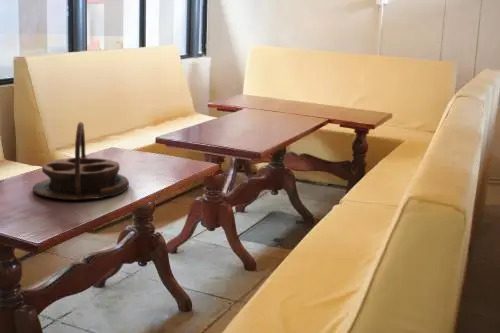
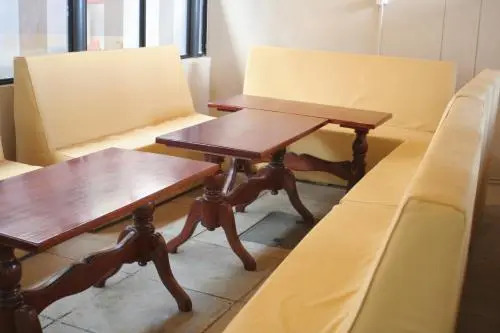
- serving tray (81, 155)
